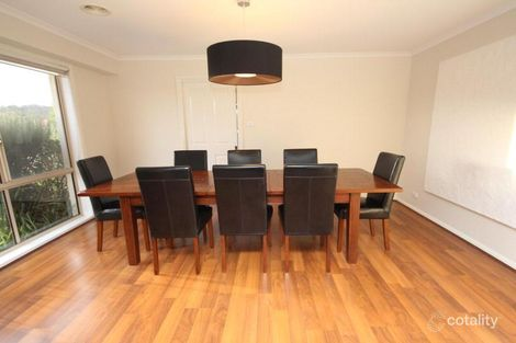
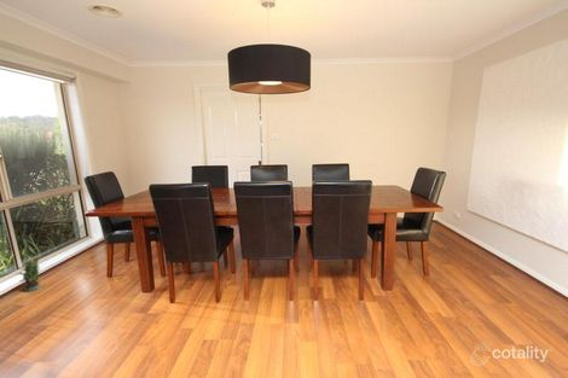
+ potted plant (31, 273)
